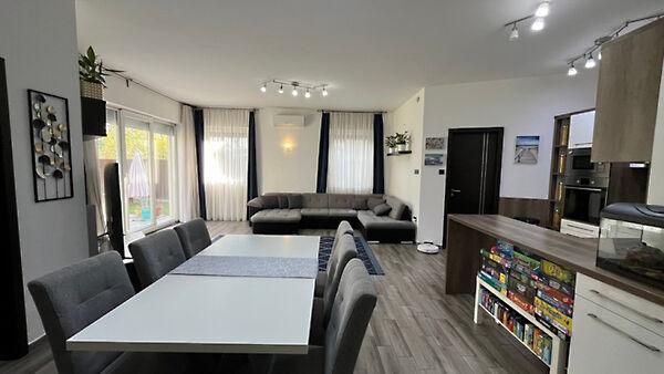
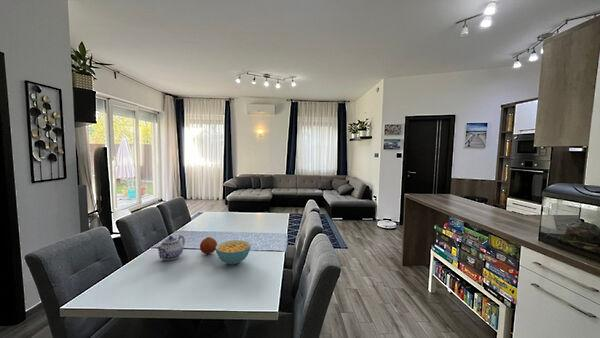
+ fruit (208, 245)
+ teapot (171, 246)
+ cereal bowl (233, 254)
